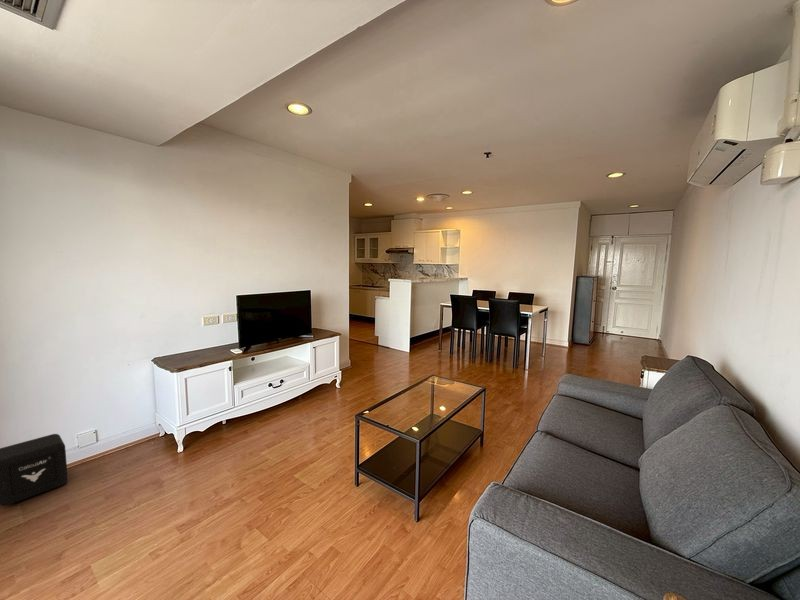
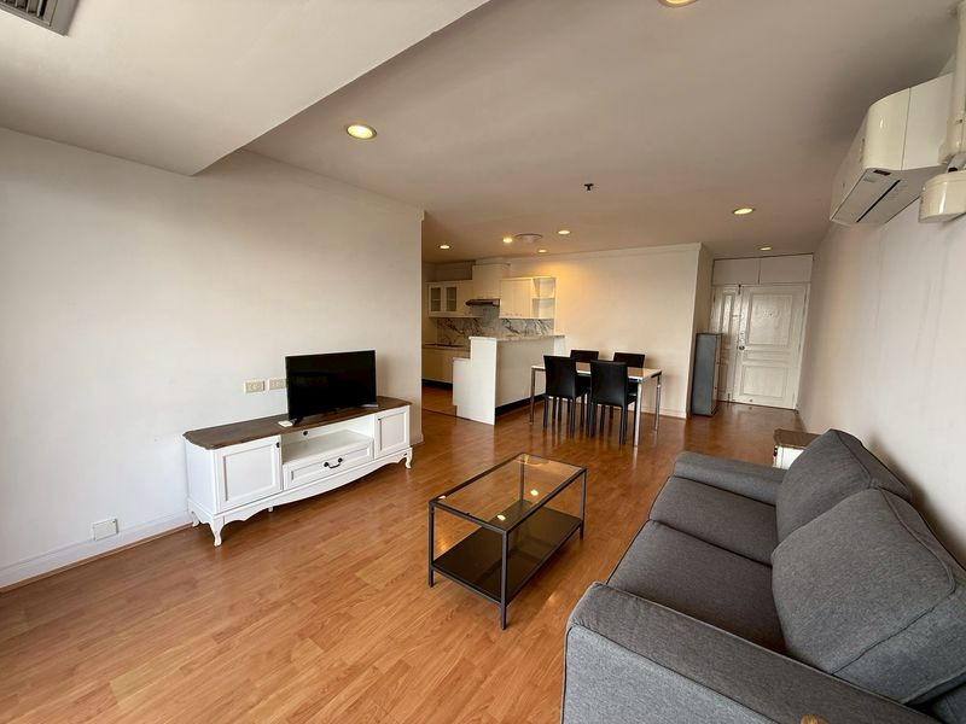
- air purifier (31, 468)
